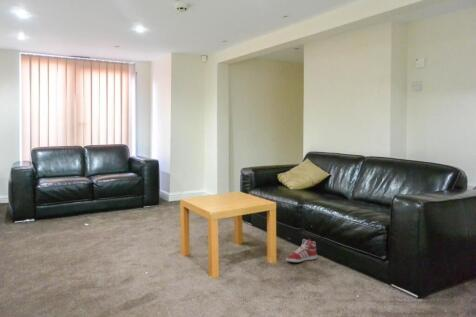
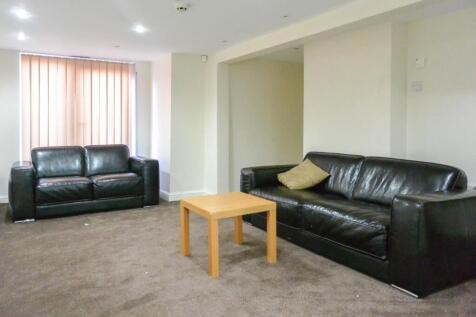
- sneaker (301, 250)
